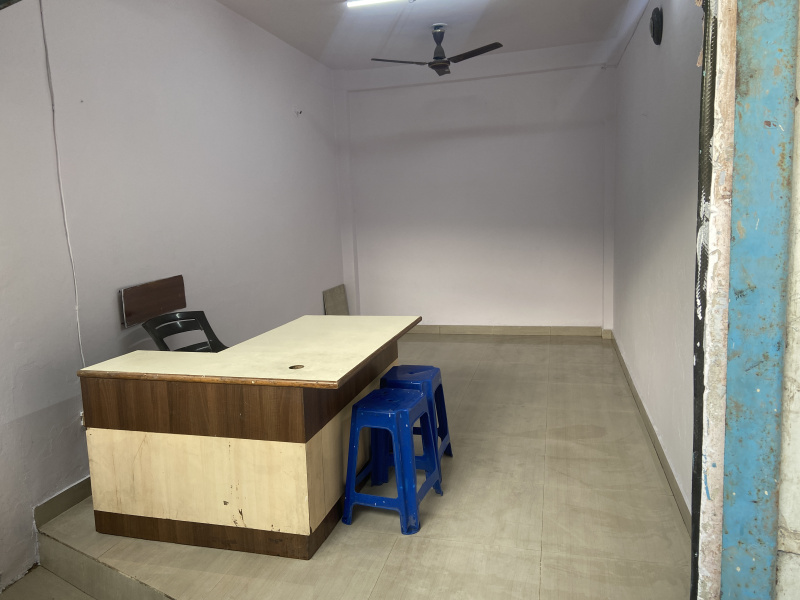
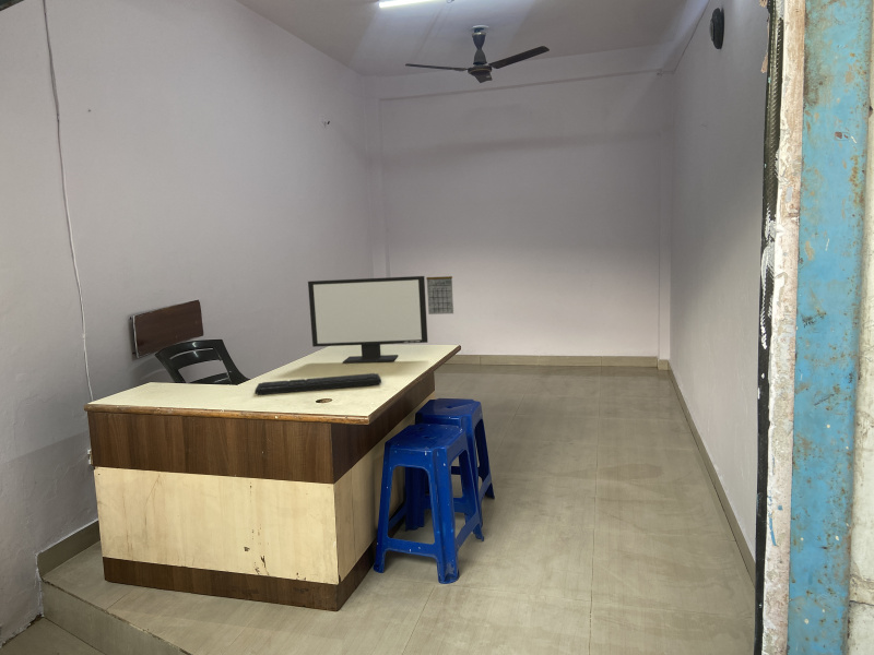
+ keyboard (319, 382)
+ calendar (439, 290)
+ computer monitor (368, 319)
